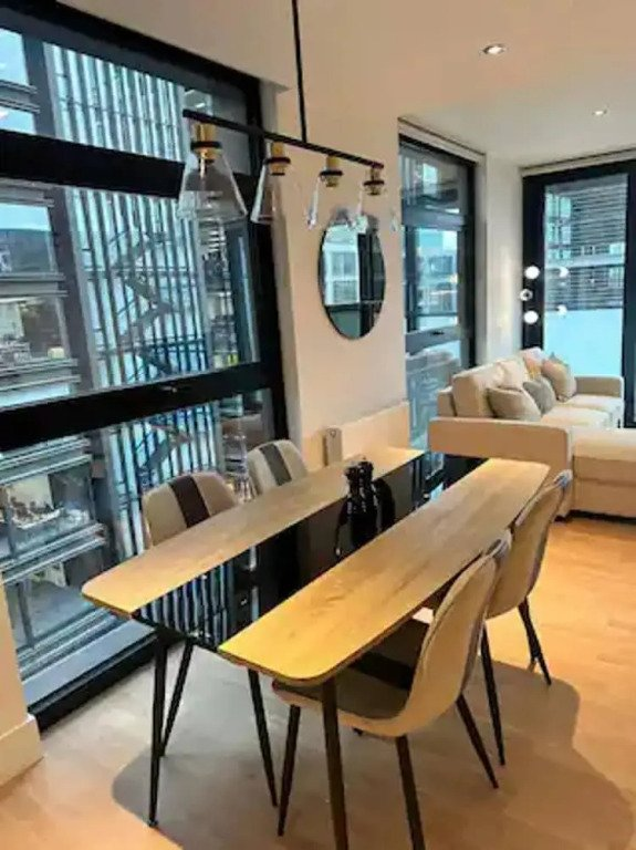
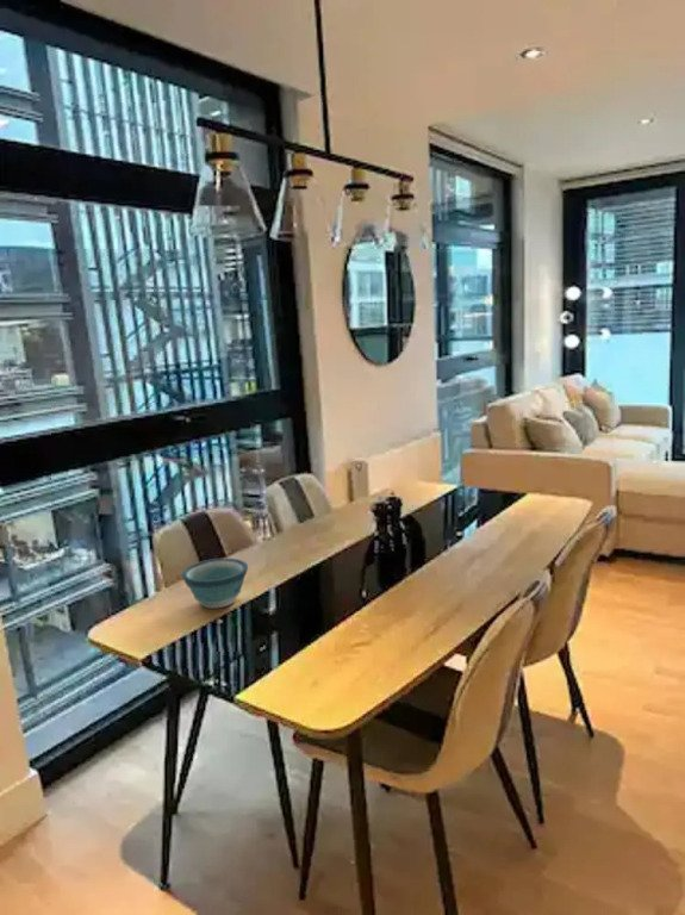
+ bowl (217, 585)
